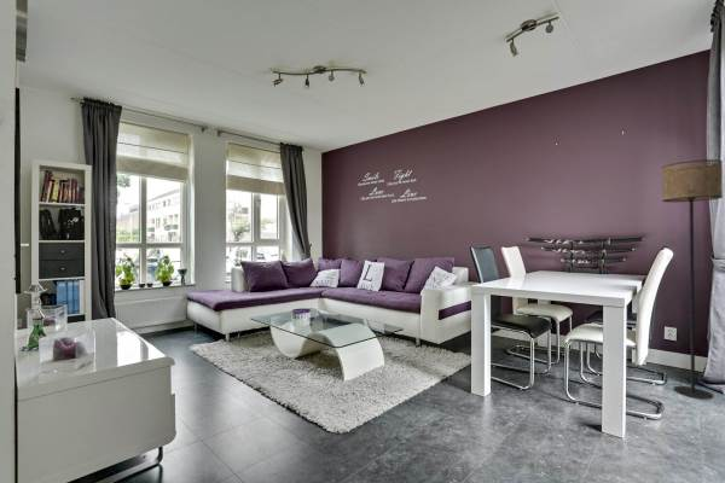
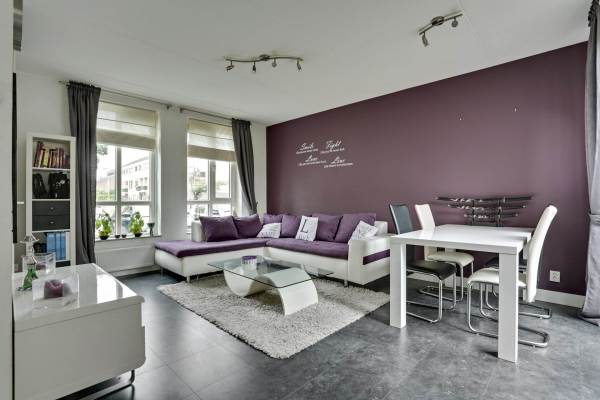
- floor lamp (691, 278)
